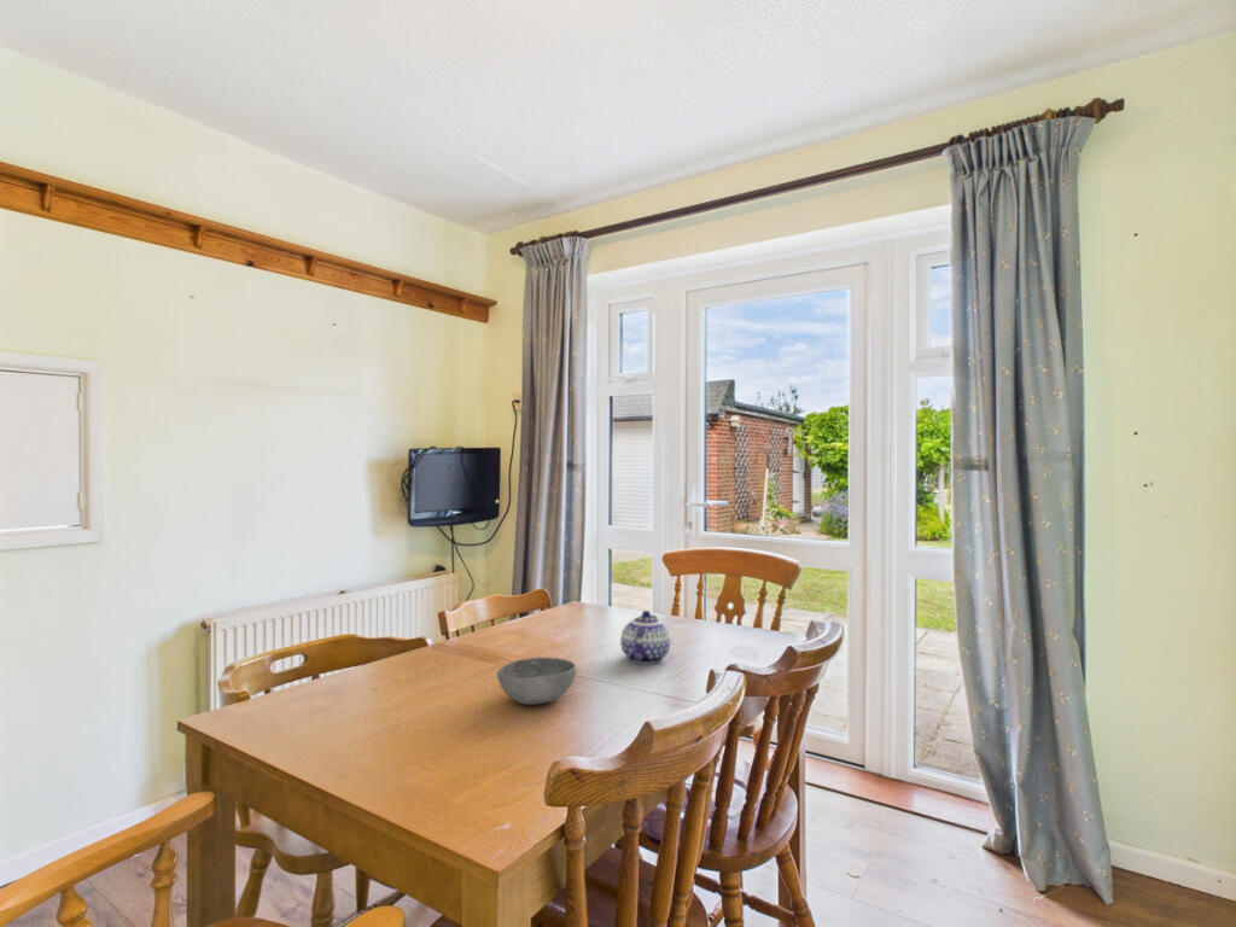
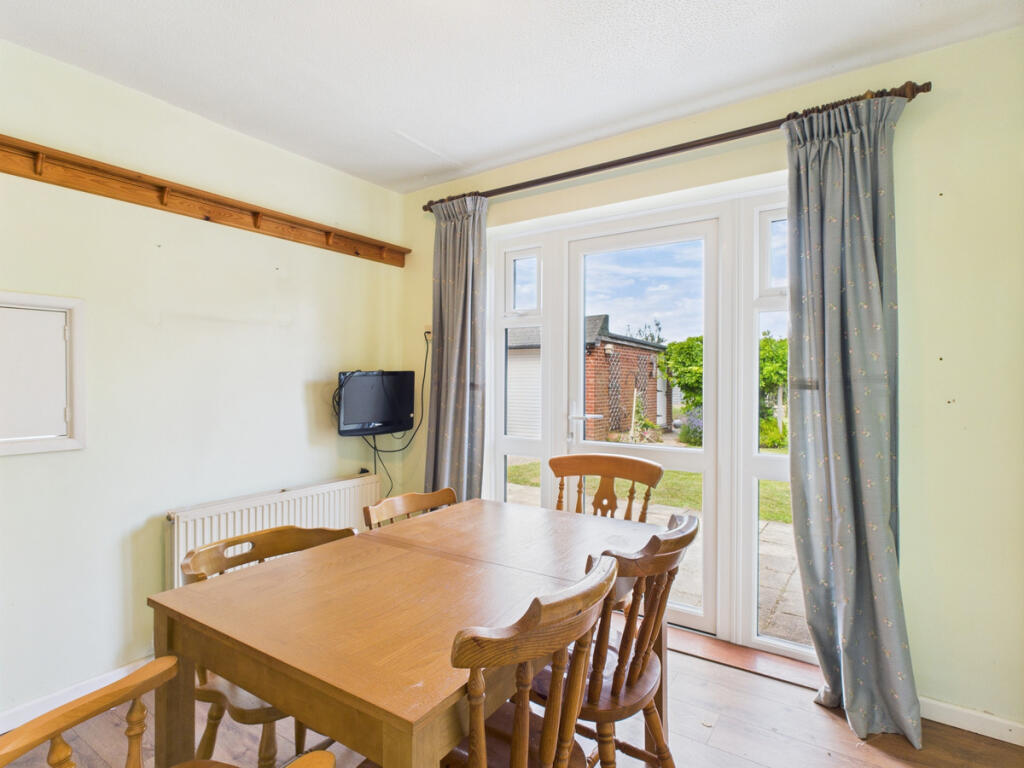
- bowl (536, 681)
- teapot (645, 635)
